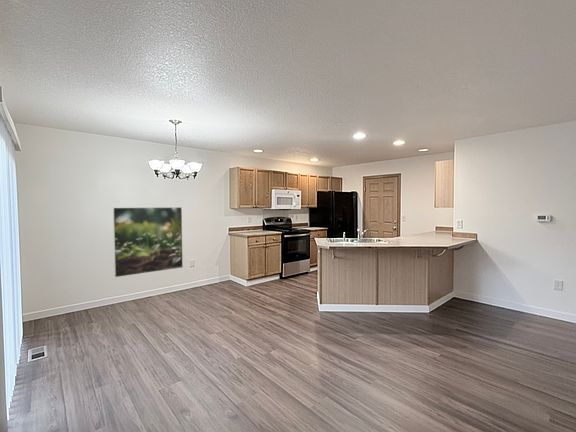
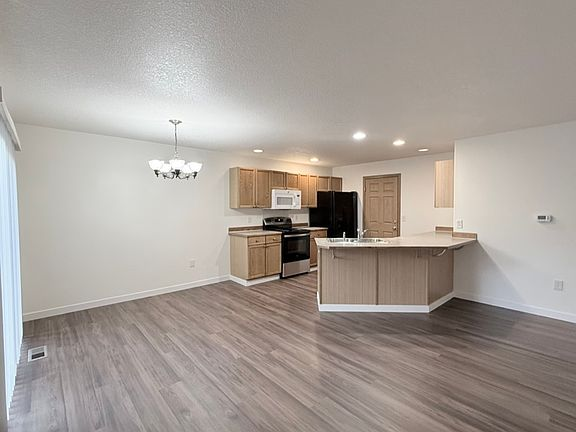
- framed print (150, 239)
